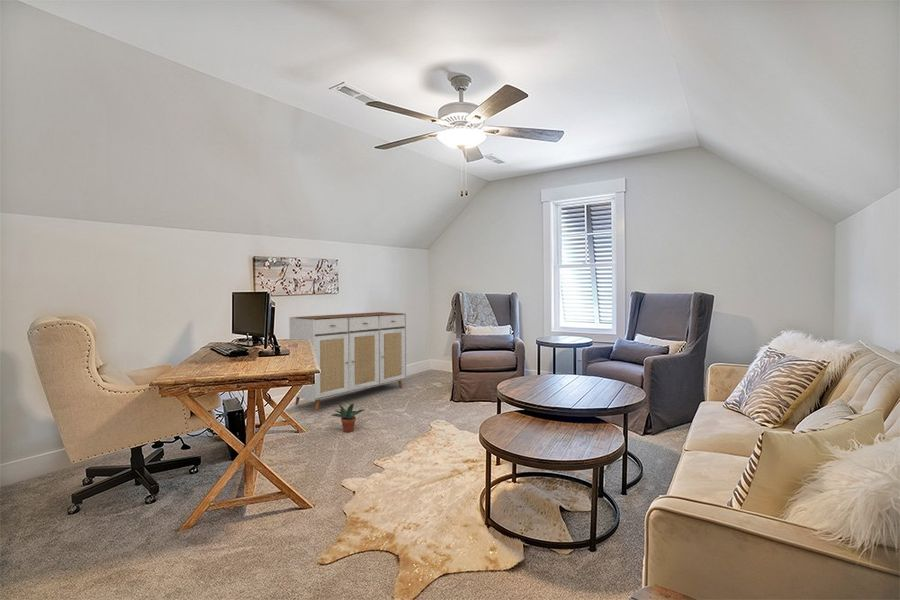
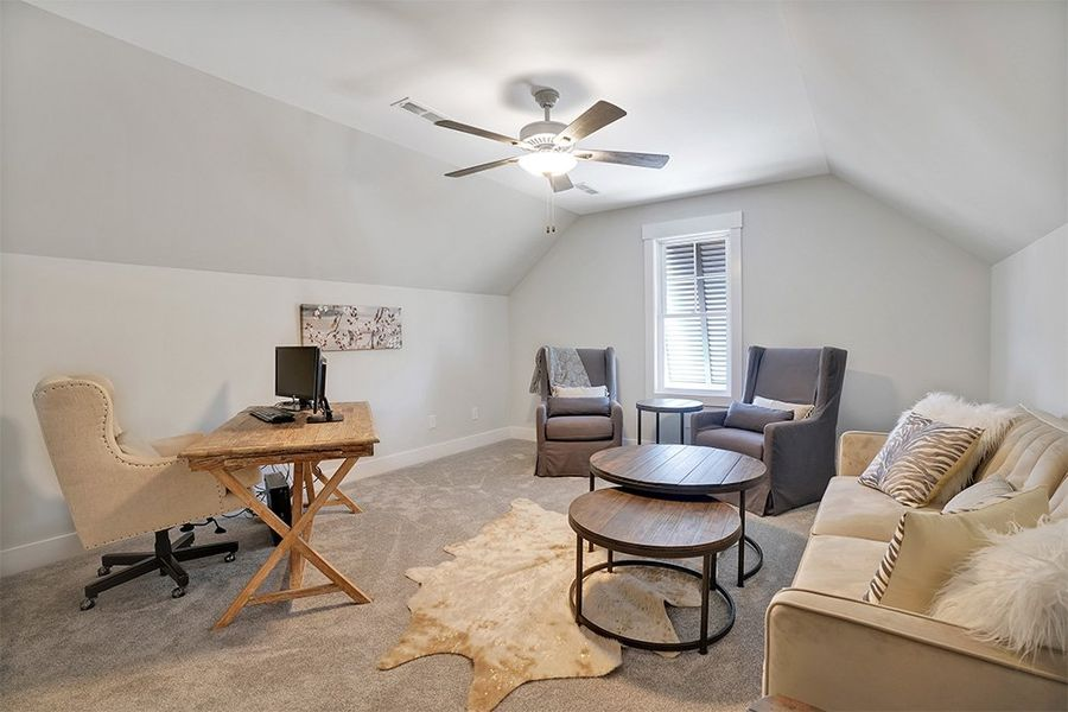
- sideboard (352, 355)
- potted plant (348, 416)
